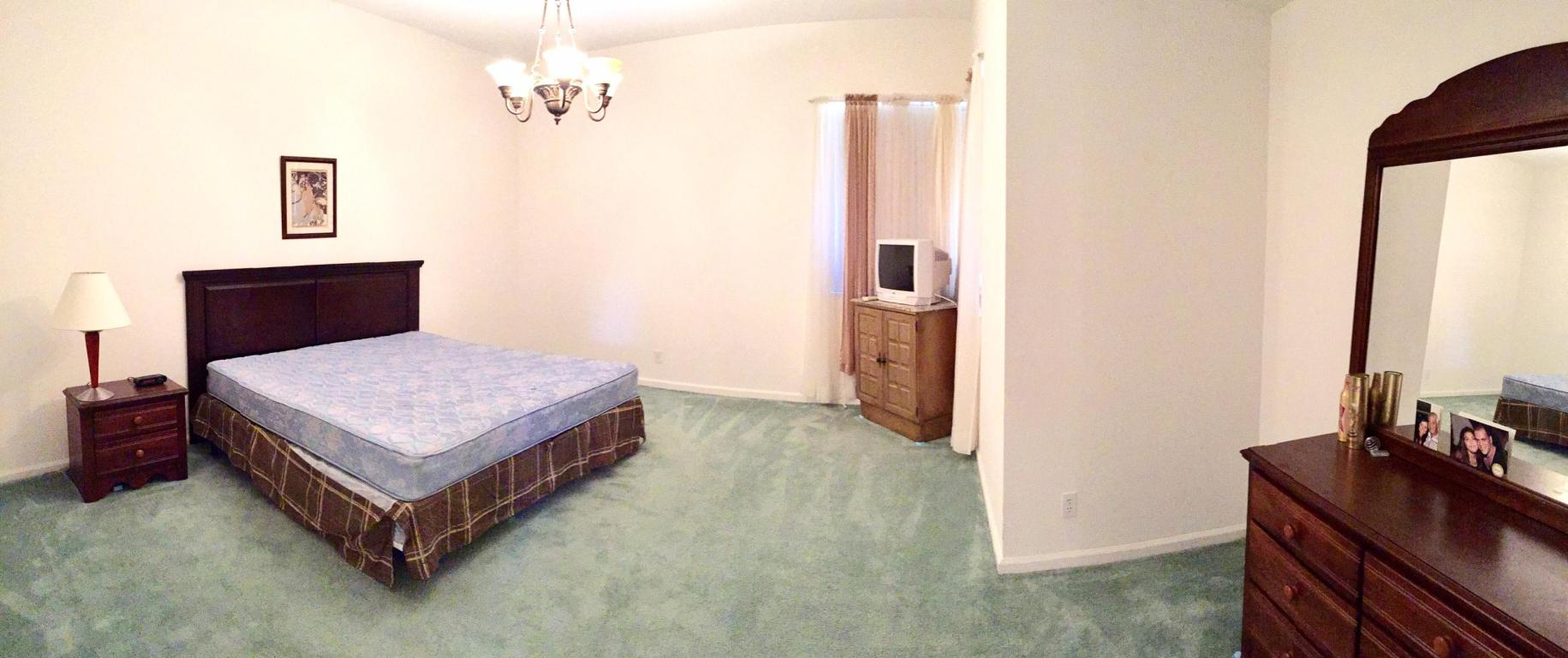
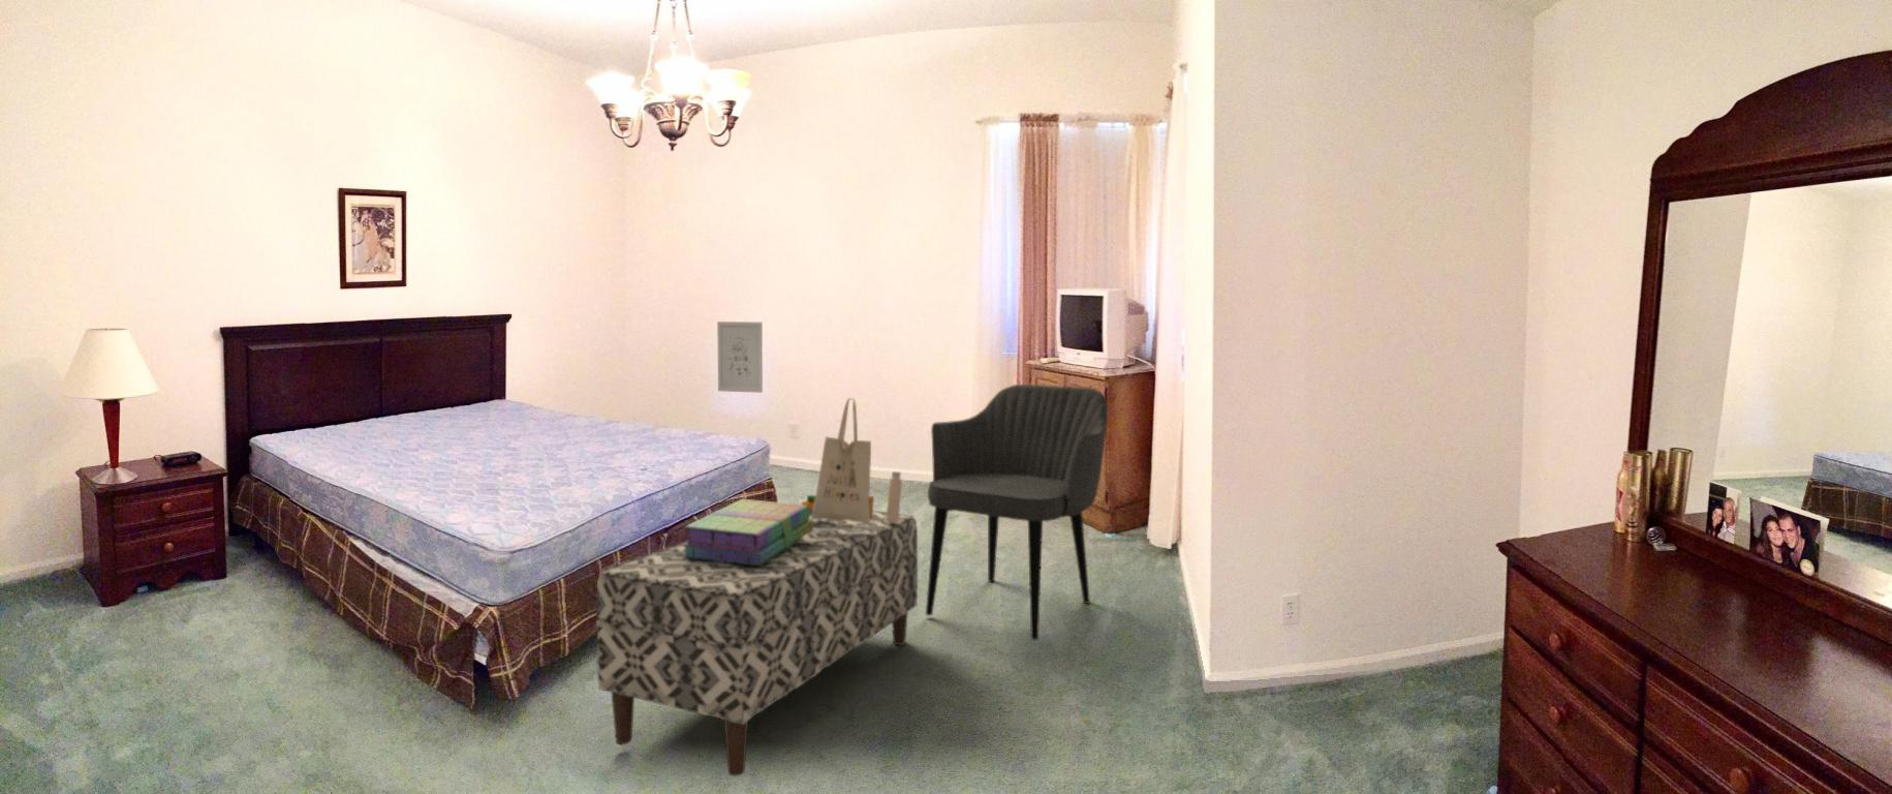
+ wall art (740, 357)
+ tote bag (851, 462)
+ armchair (1018, 498)
+ stack of books (751, 531)
+ bench (779, 614)
